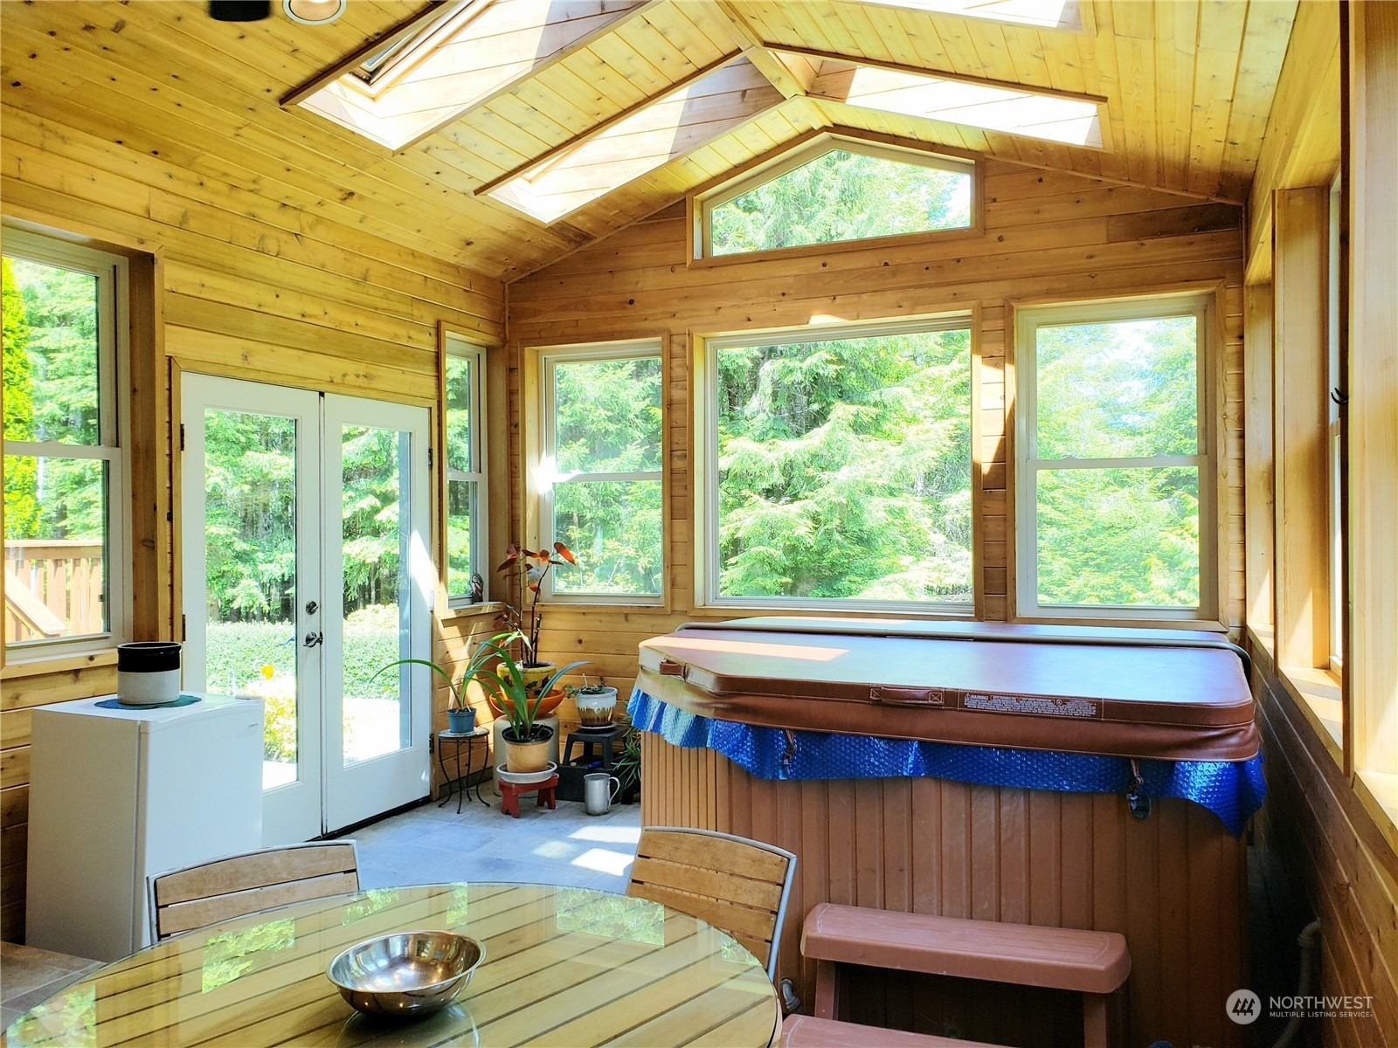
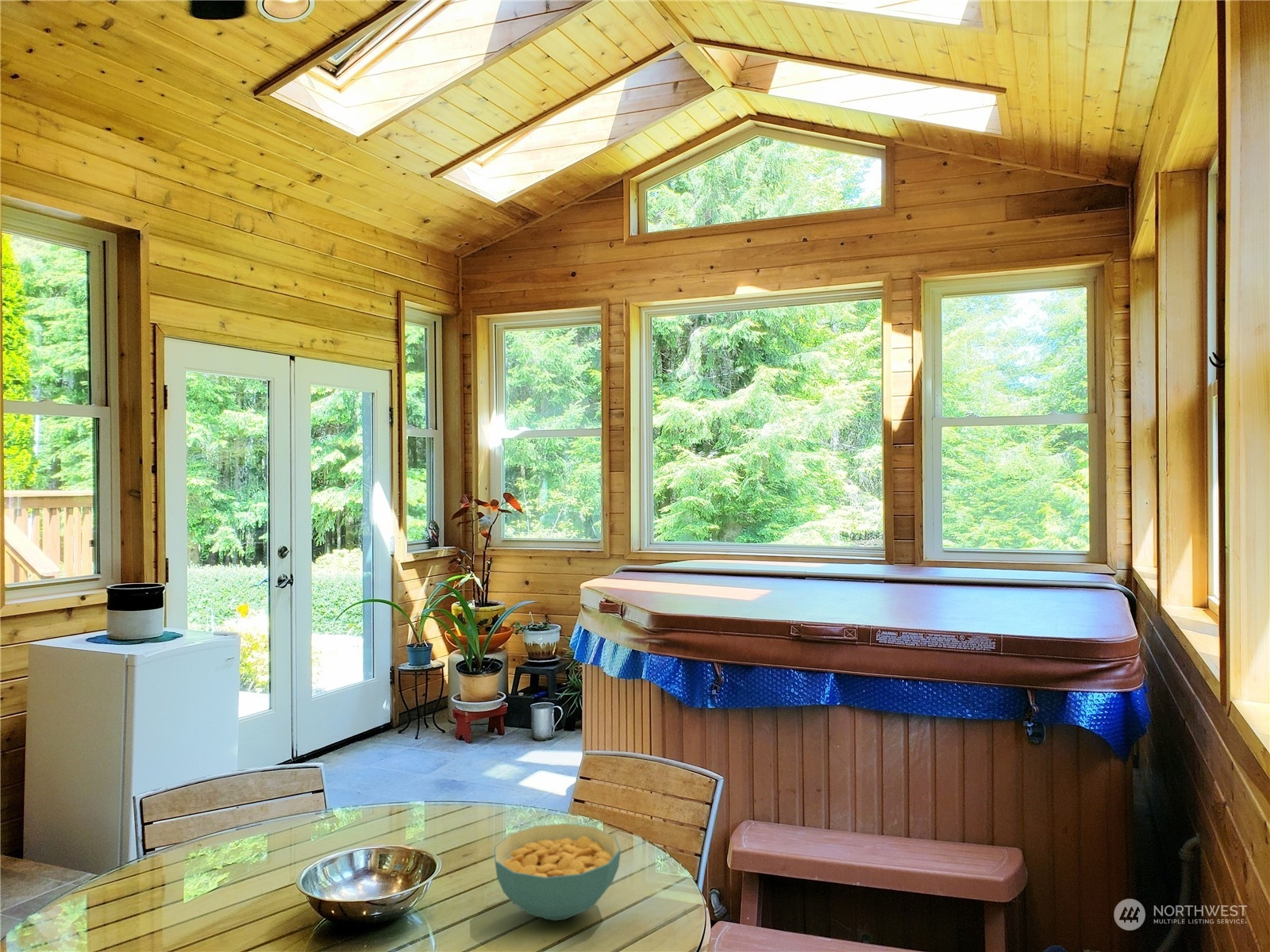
+ cereal bowl (557, 879)
